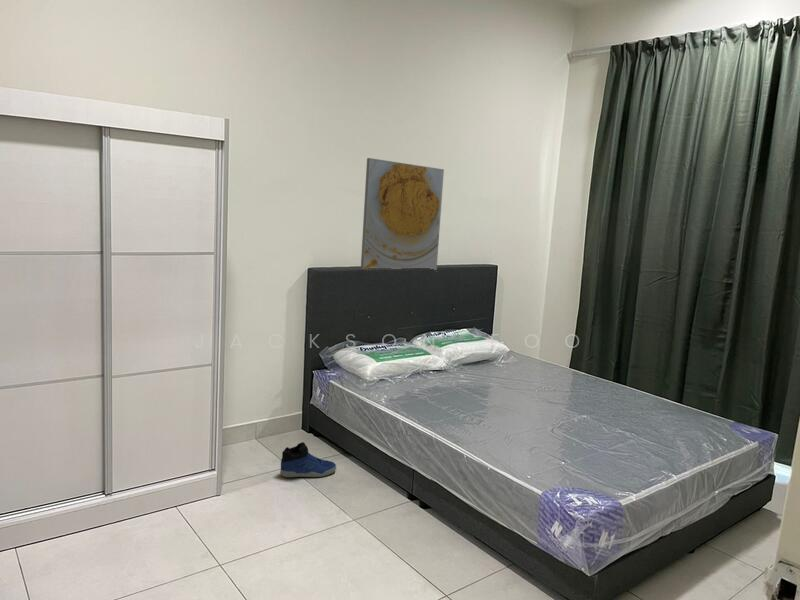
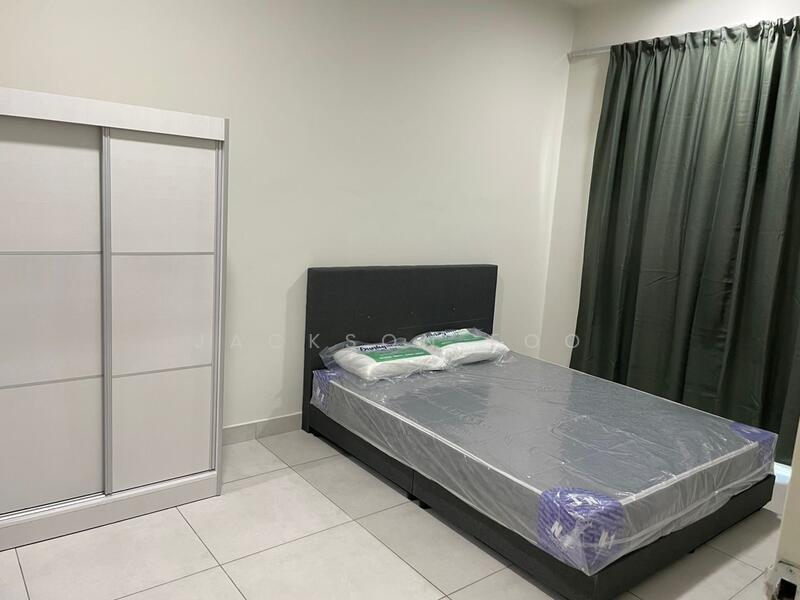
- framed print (402, 234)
- sneaker (309, 458)
